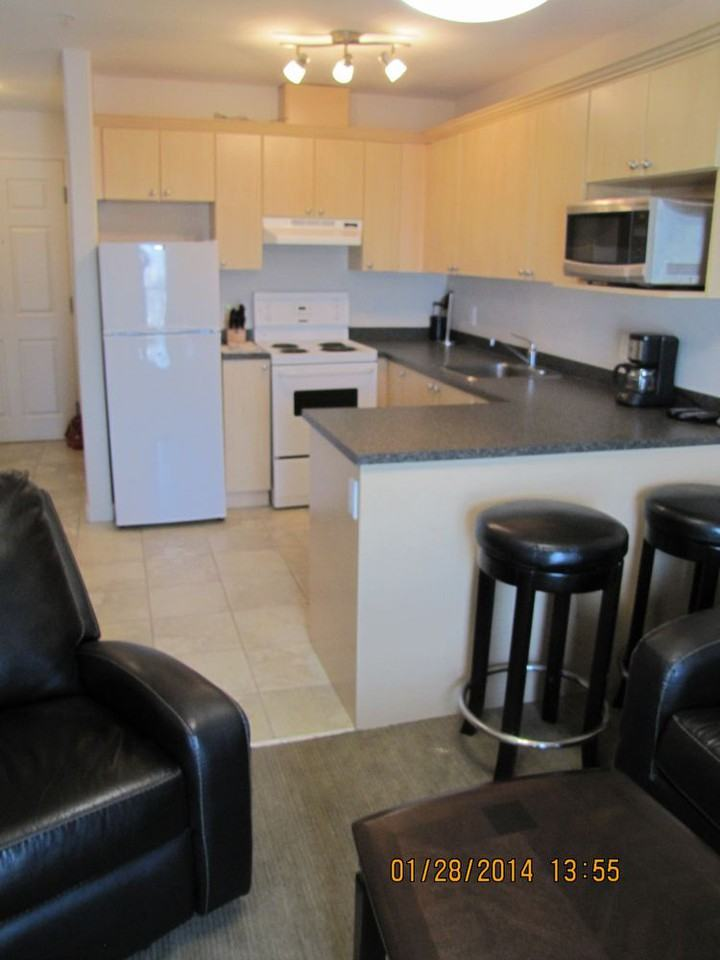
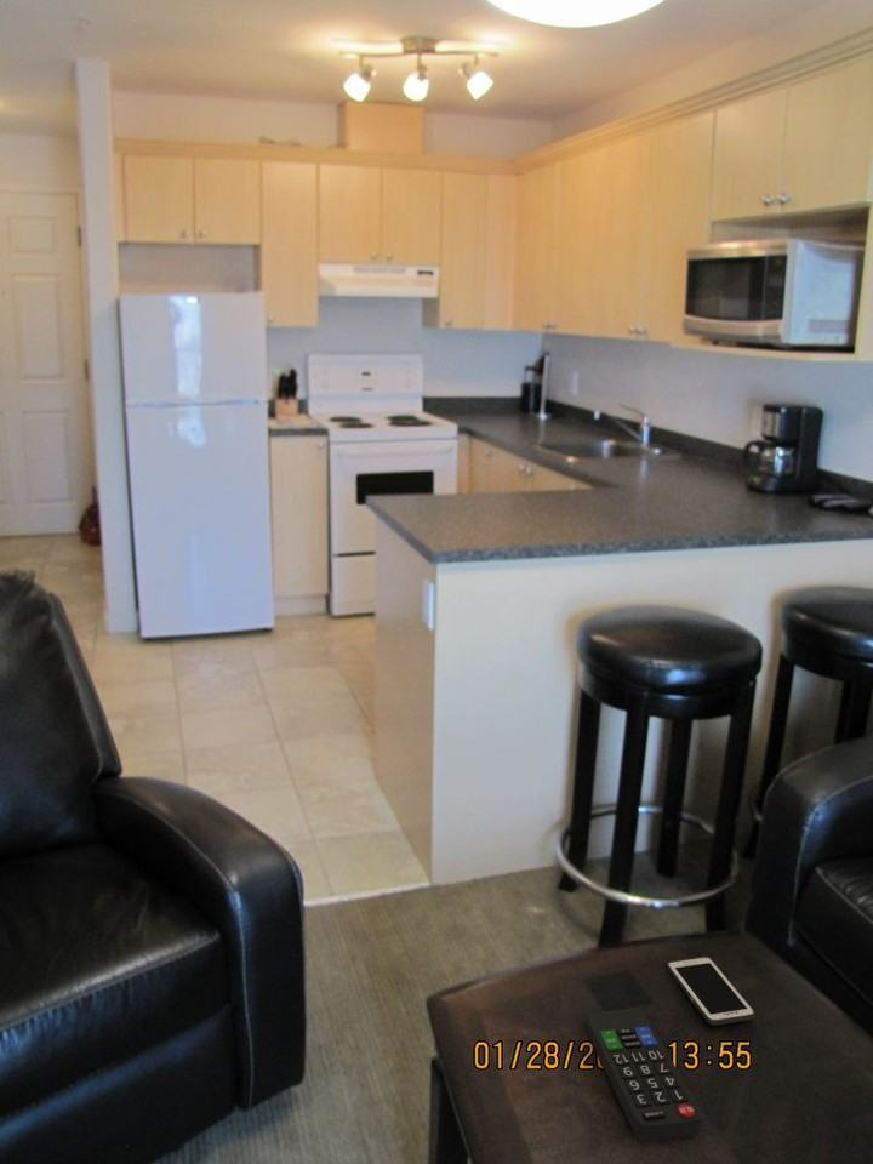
+ remote control (640, 1068)
+ cell phone (708, 989)
